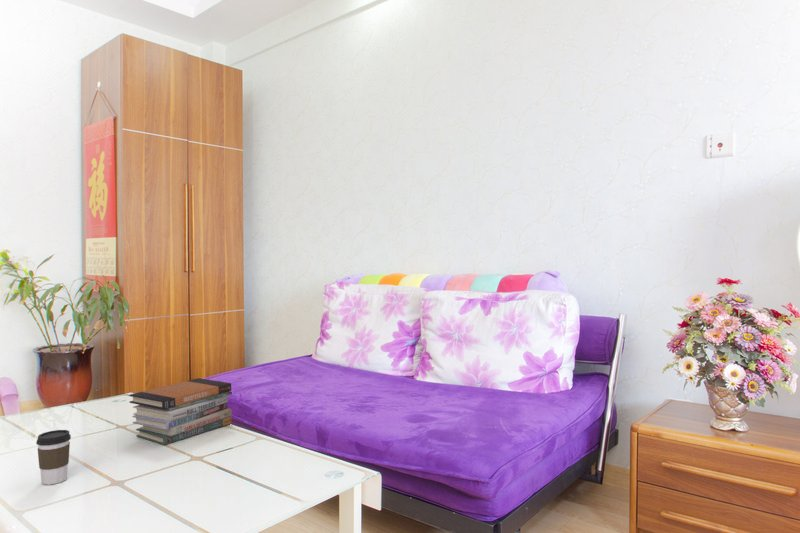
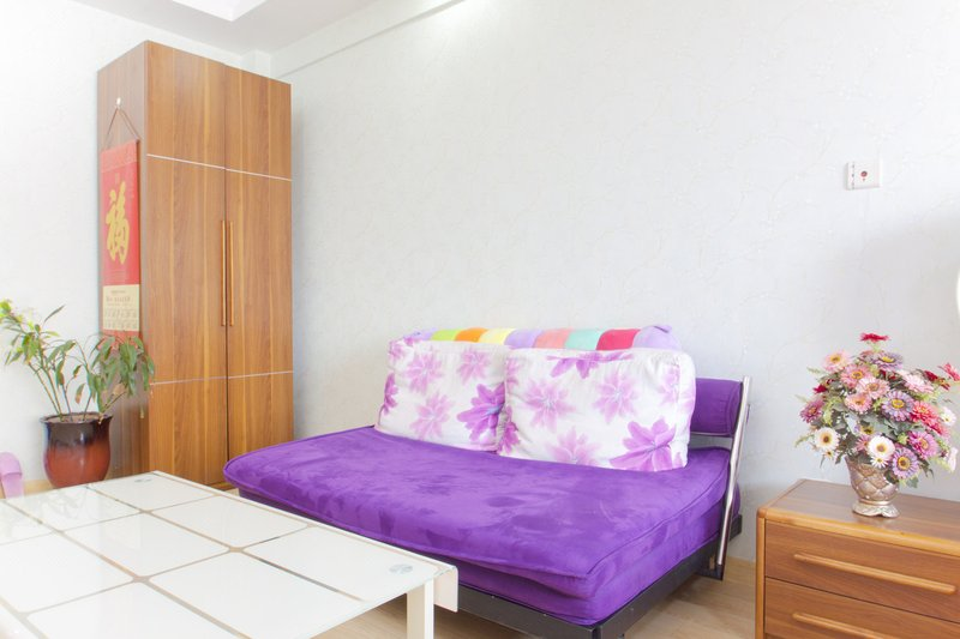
- coffee cup (54, 457)
- book stack (183, 409)
